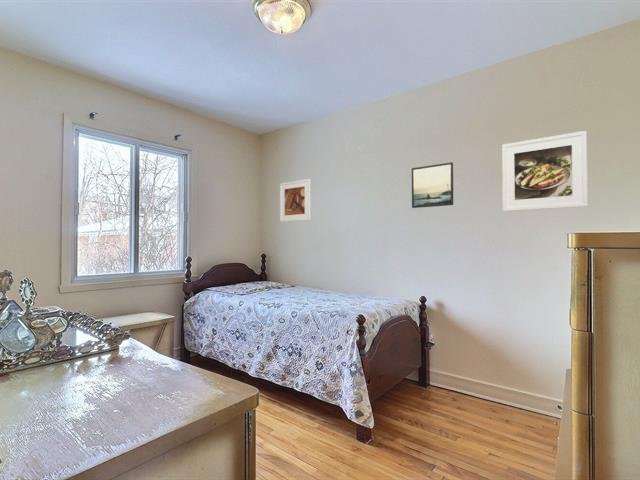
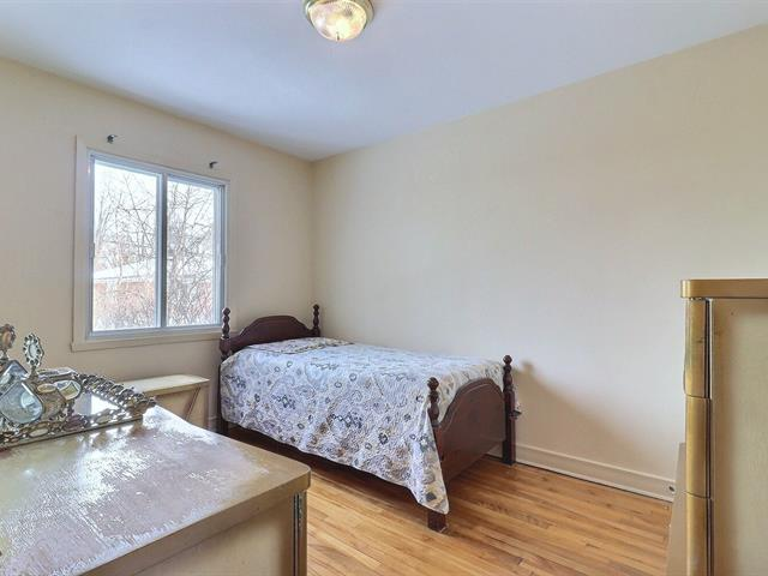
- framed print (542, 173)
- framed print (294, 201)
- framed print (431, 186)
